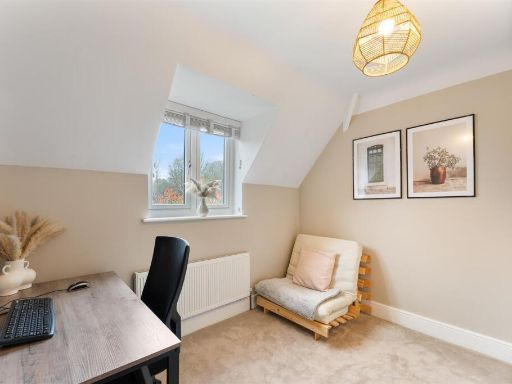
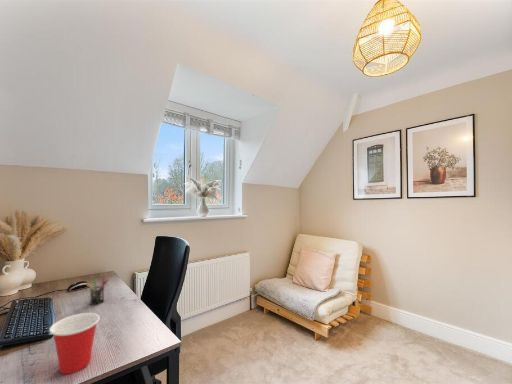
+ cup (75, 343)
+ pen holder (97, 290)
